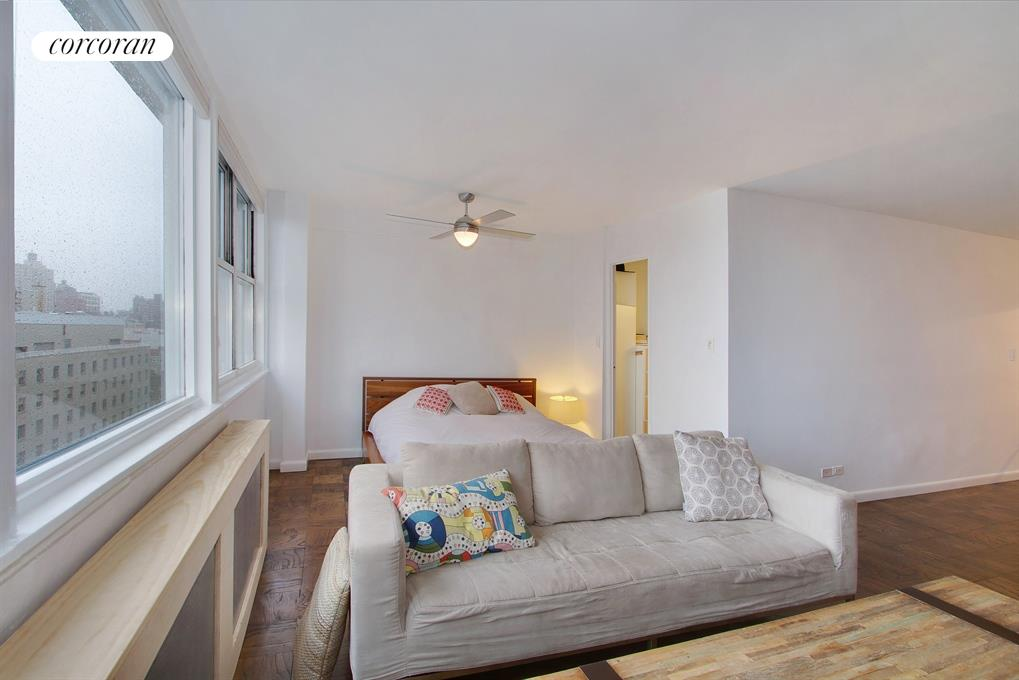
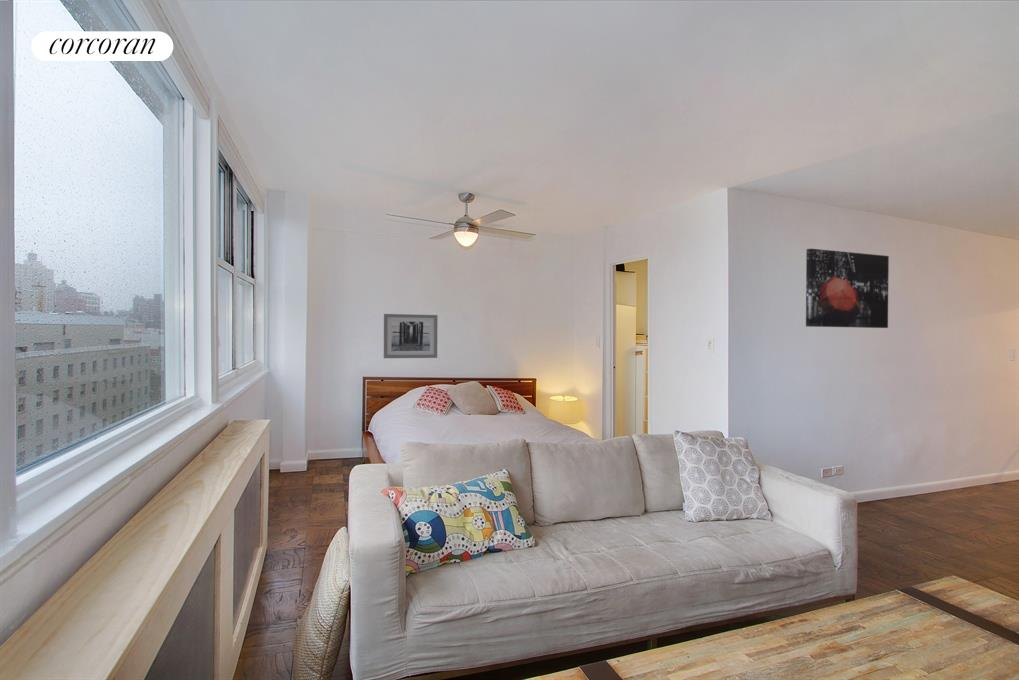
+ wall art (848, 289)
+ wall art (411, 336)
